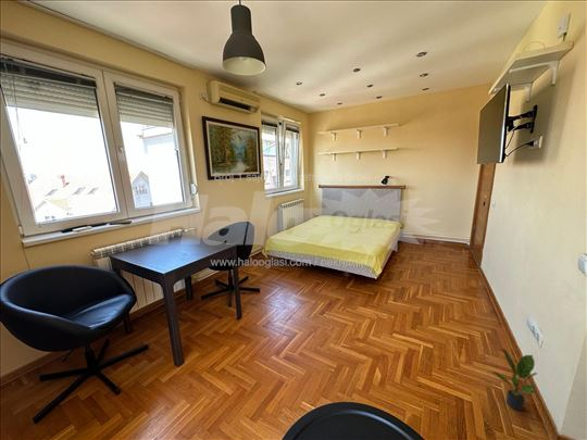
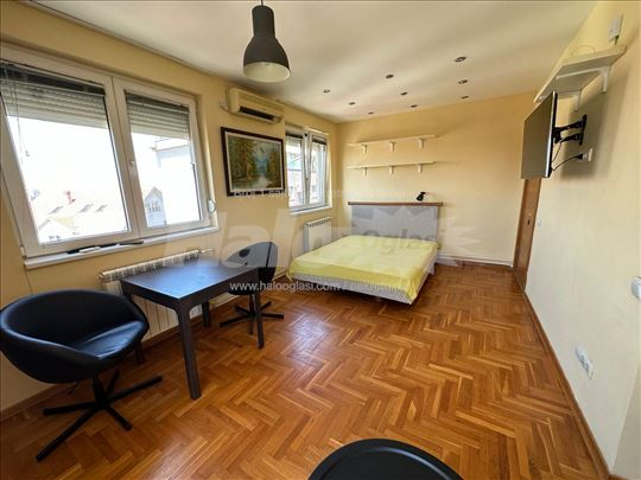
- potted plant (513, 379)
